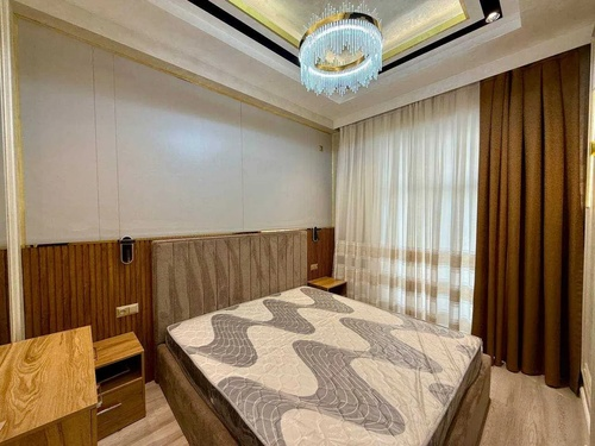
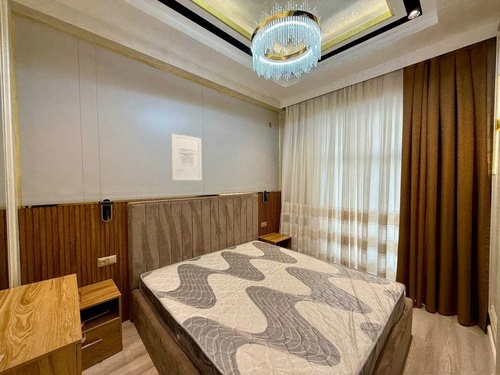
+ wall art (187, 158)
